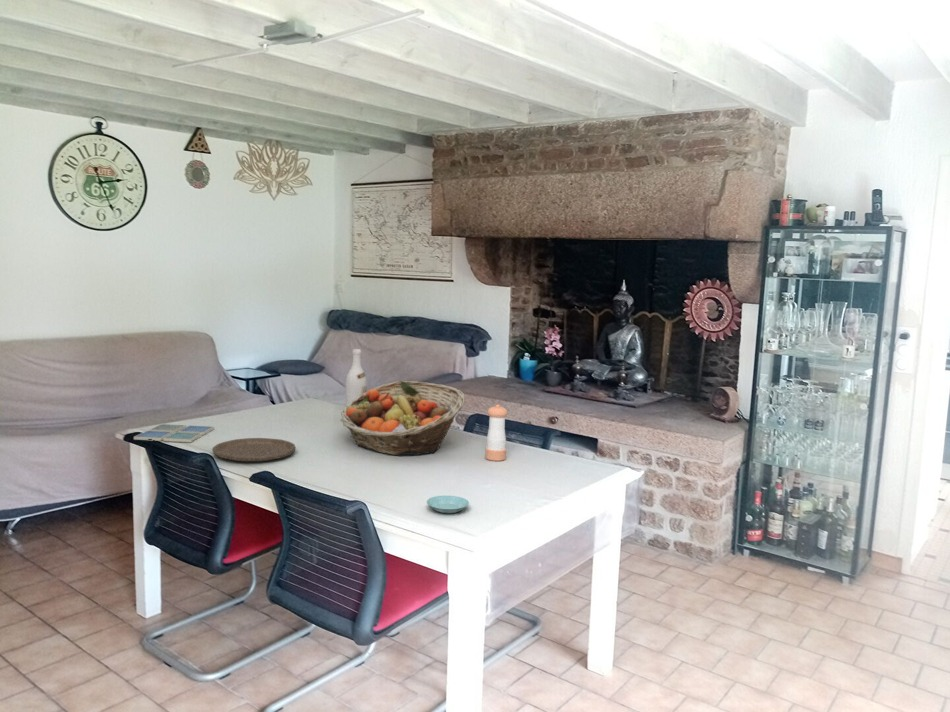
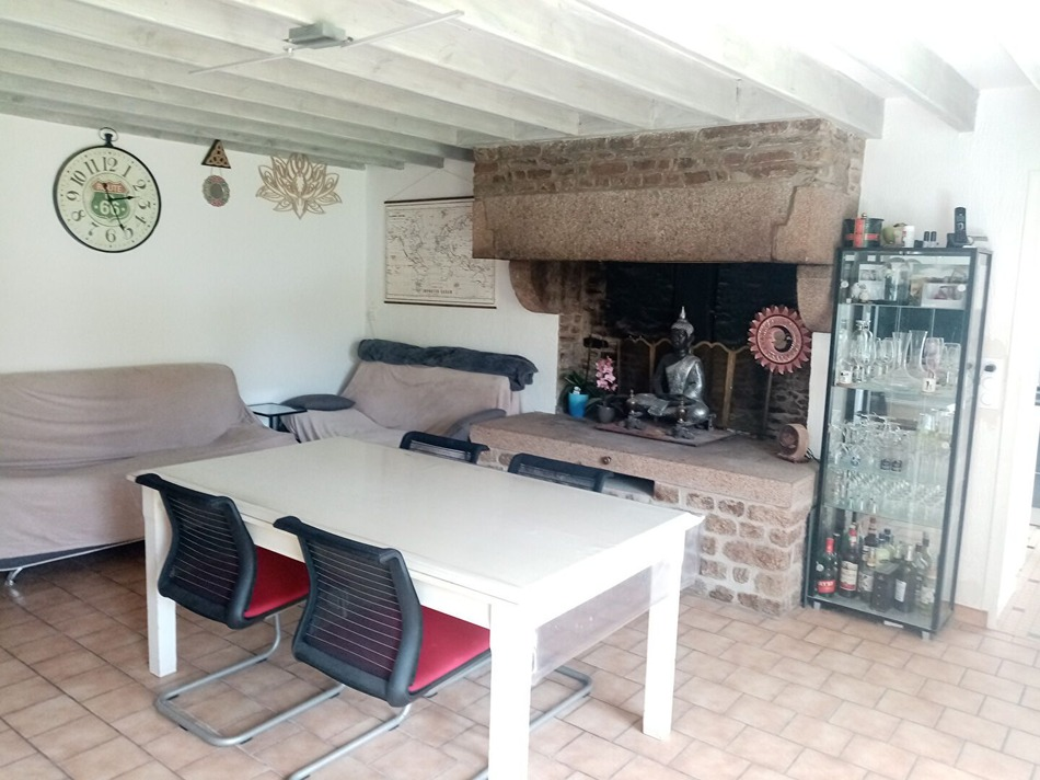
- wine bottle (356, 384)
- saucer (447, 505)
- fruit basket (402, 416)
- plate (254, 450)
- drink coaster (175, 432)
- pepper shaker (496, 431)
